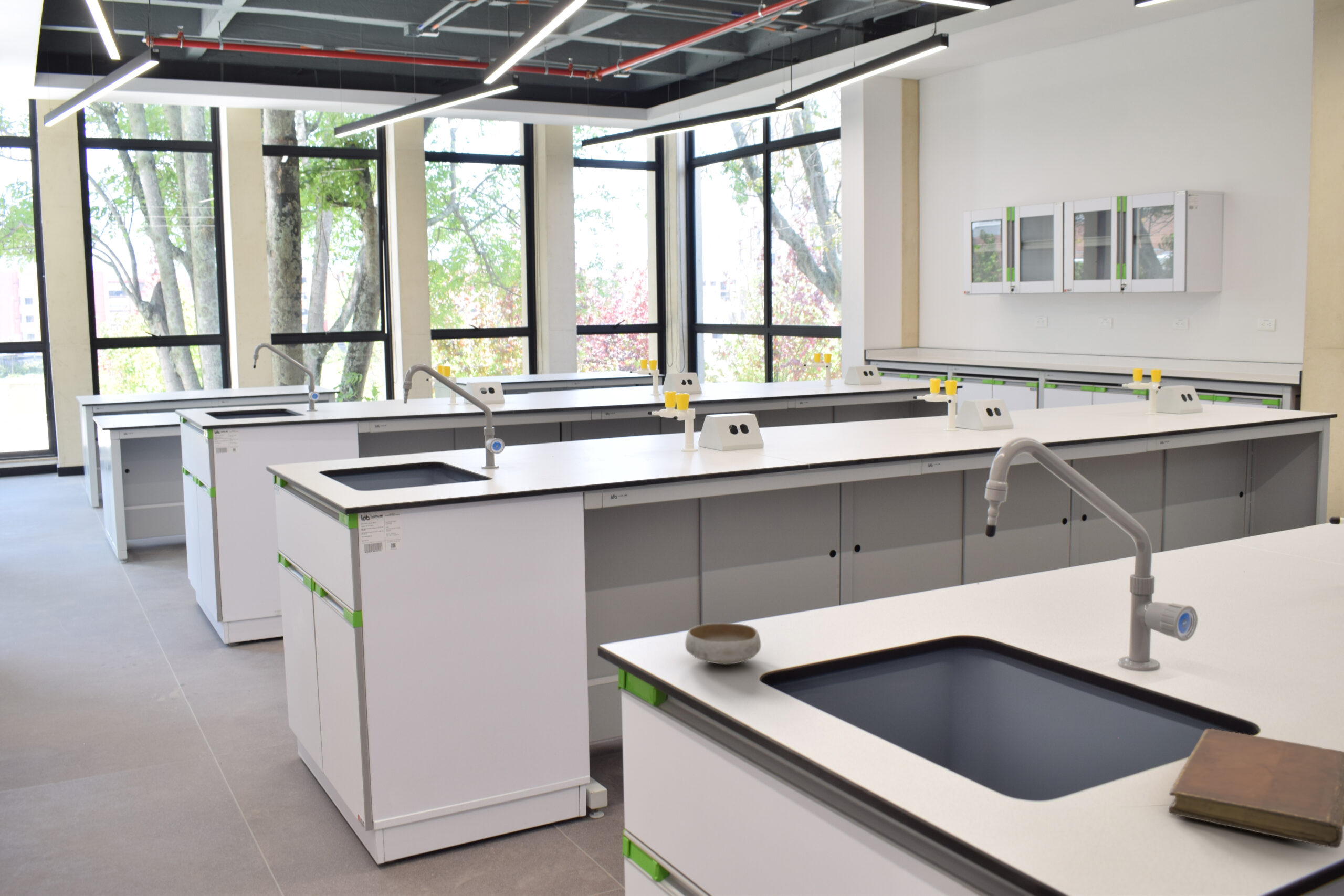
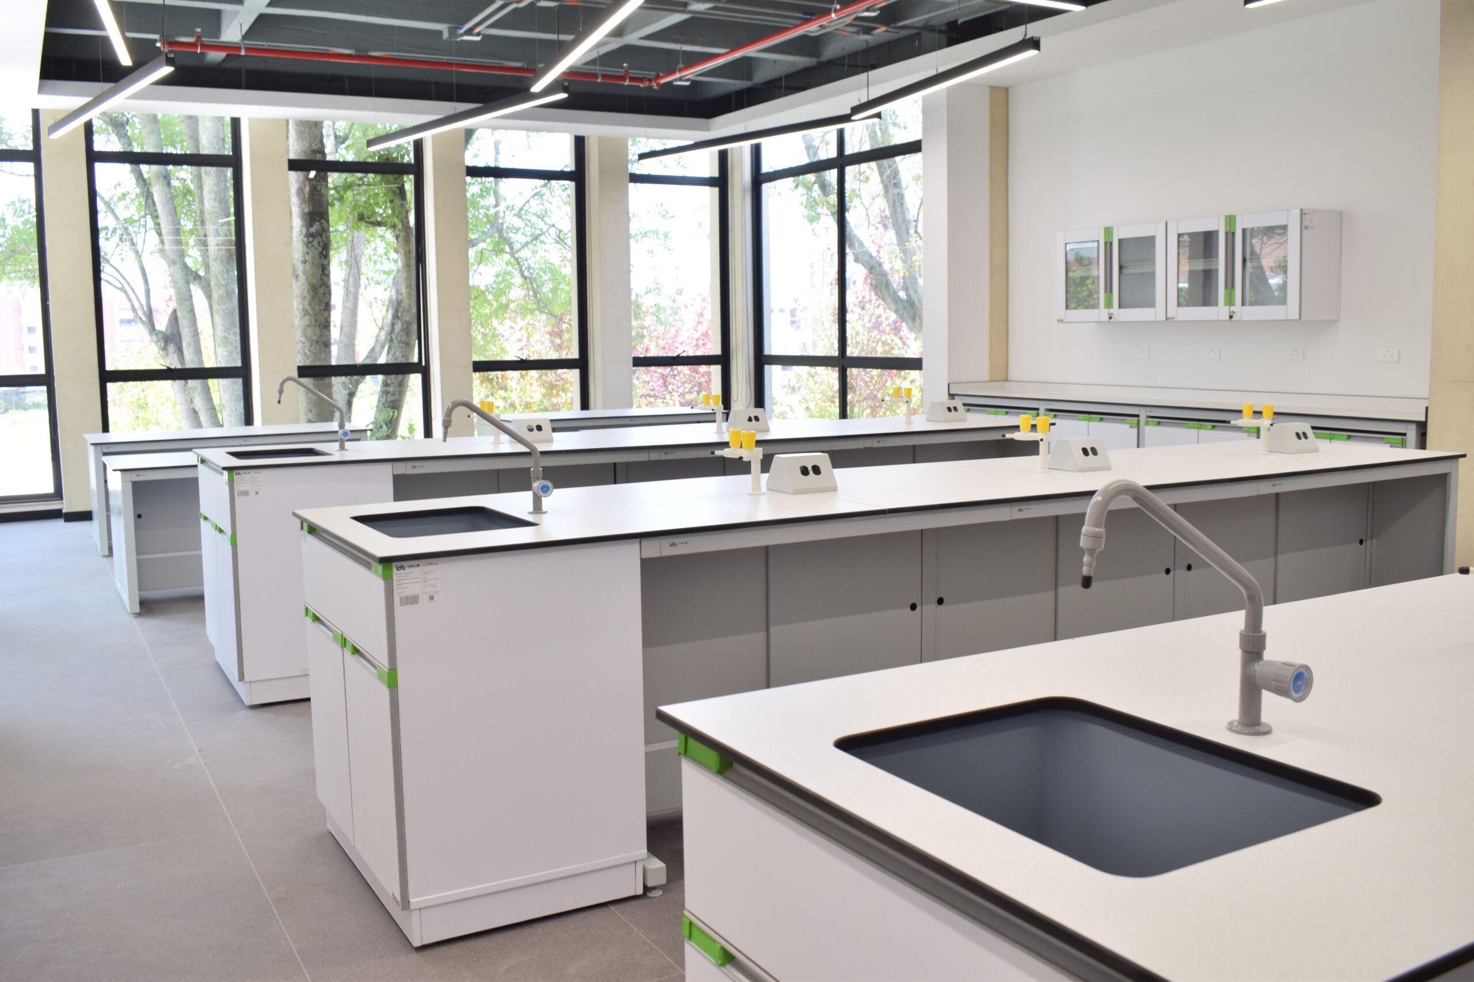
- bowl (723, 645)
- notebook (1266, 782)
